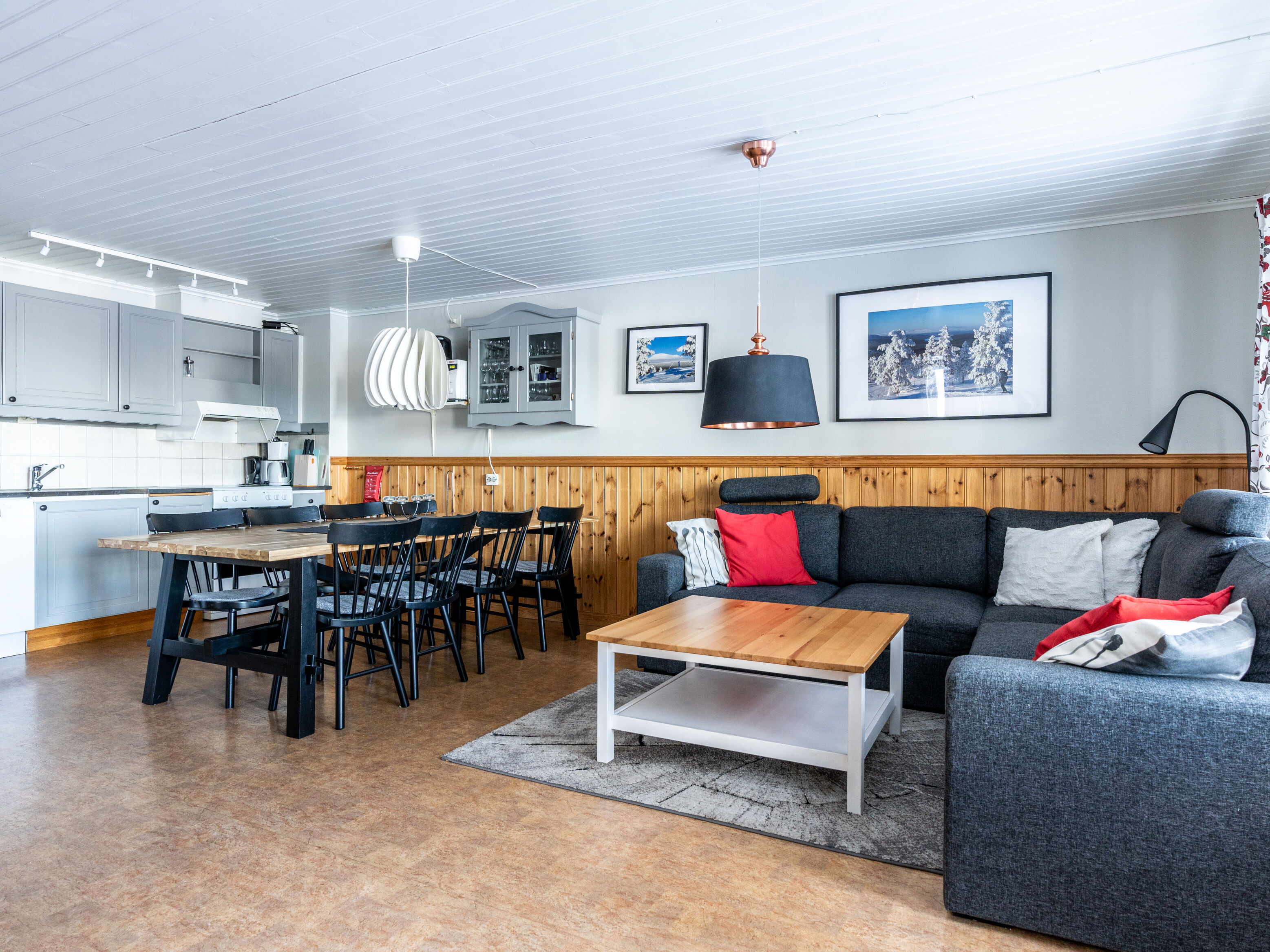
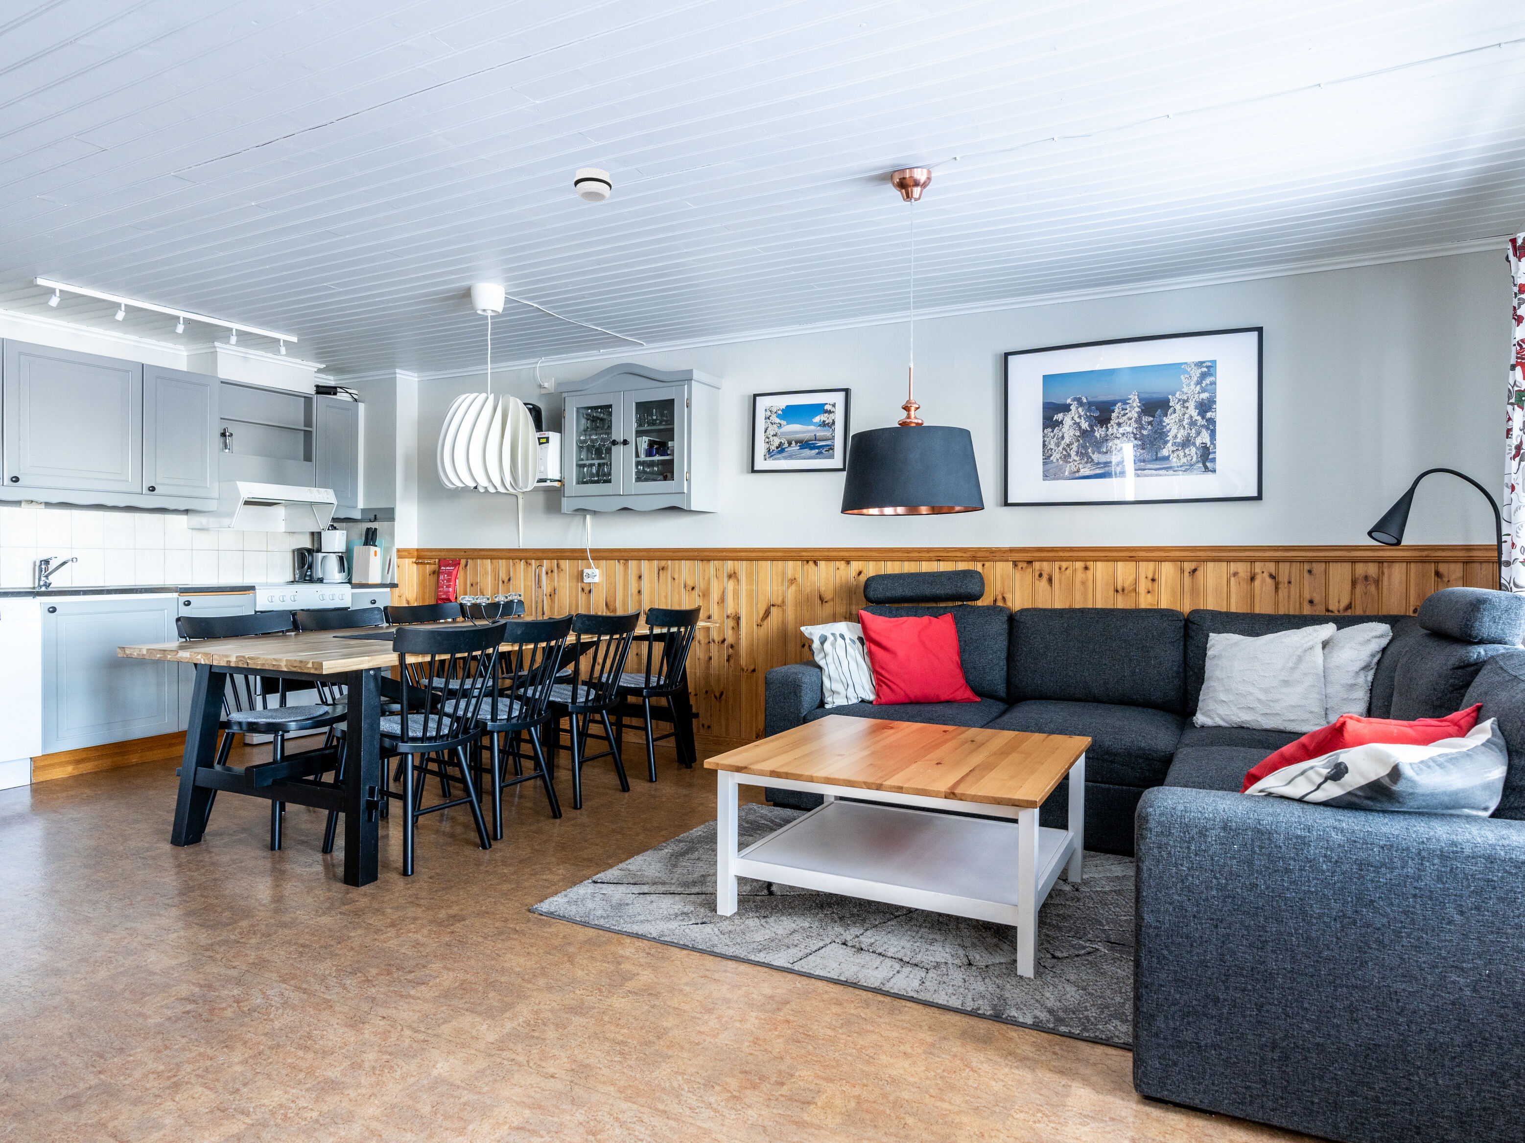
+ smoke detector (593, 185)
